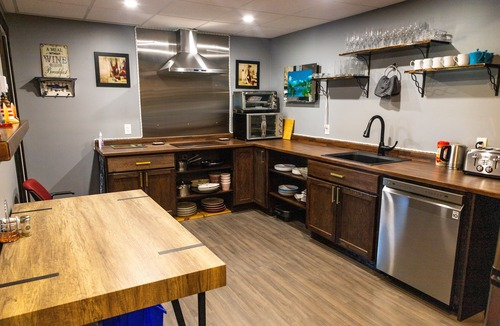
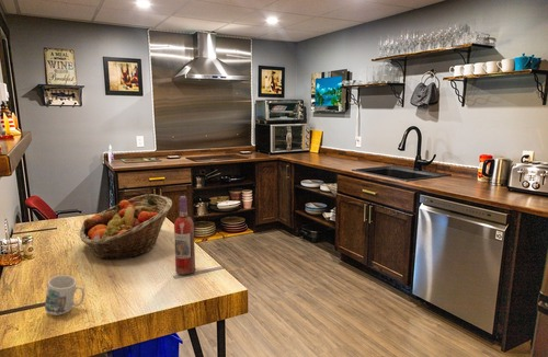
+ mug (65, 293)
+ wine bottle (184, 234)
+ fruit basket (127, 223)
